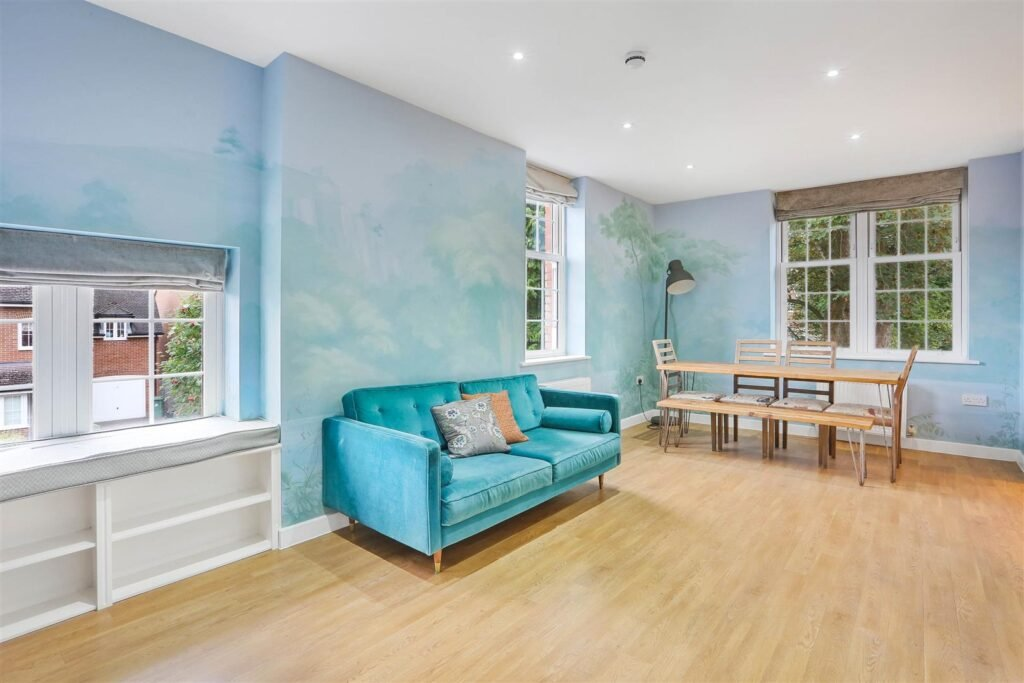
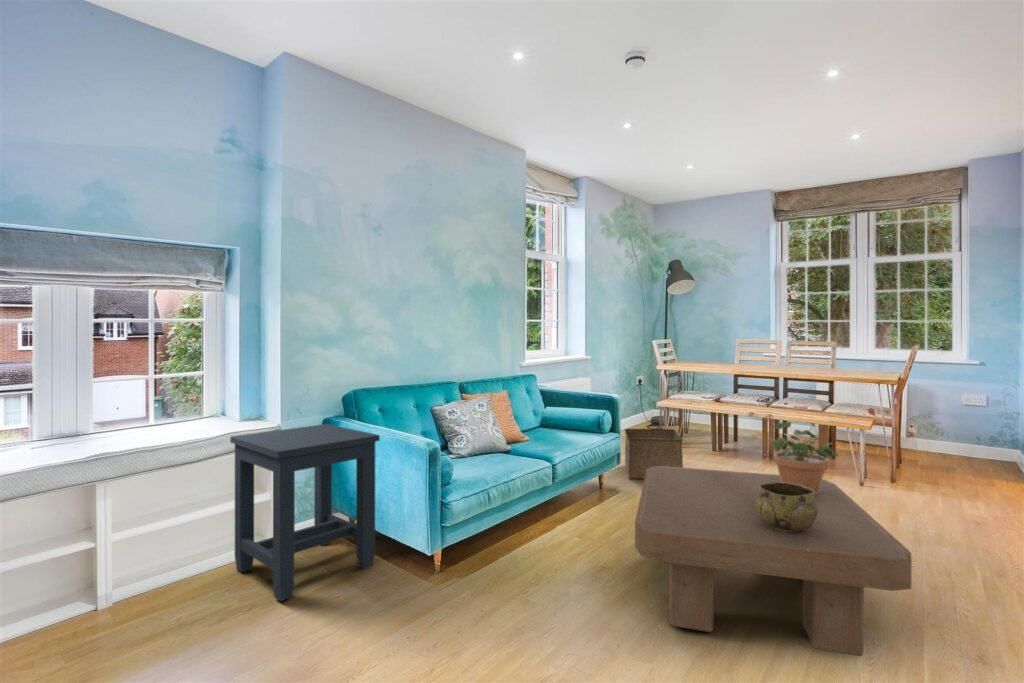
+ coffee table (746, 544)
+ decorative bowl (785, 507)
+ potted plant (802, 458)
+ storage bin (652, 453)
+ side table (314, 501)
